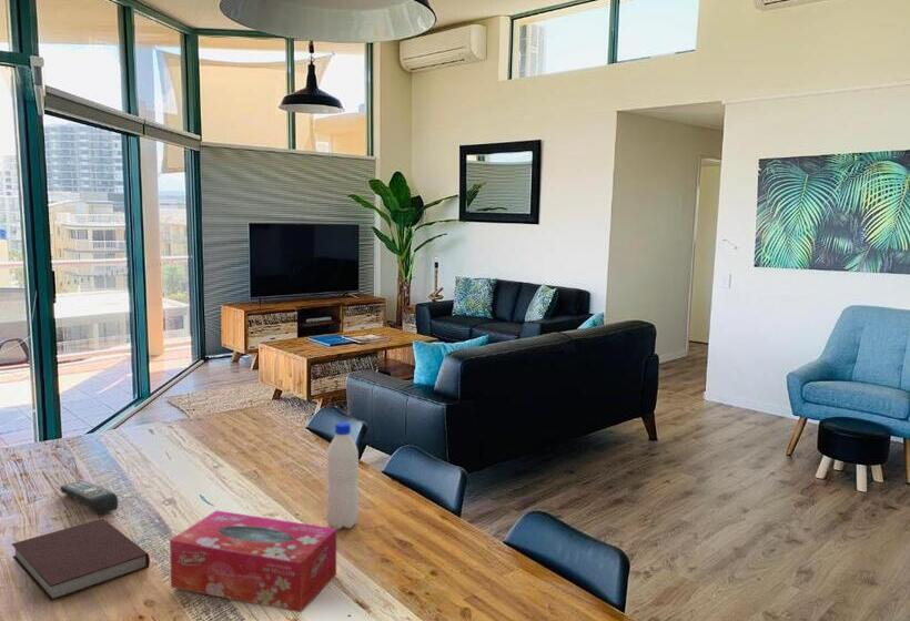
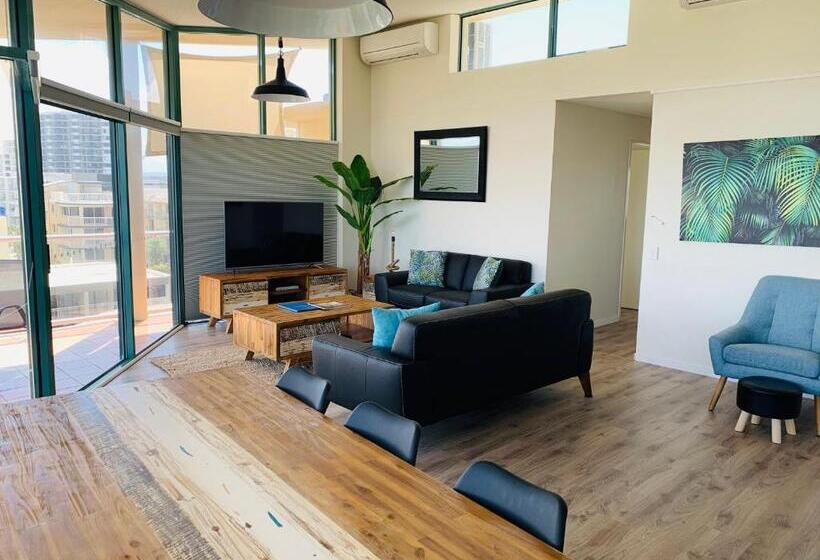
- water bottle (342, 475)
- notebook (80, 554)
- tissue box (255, 557)
- remote control (89, 493)
